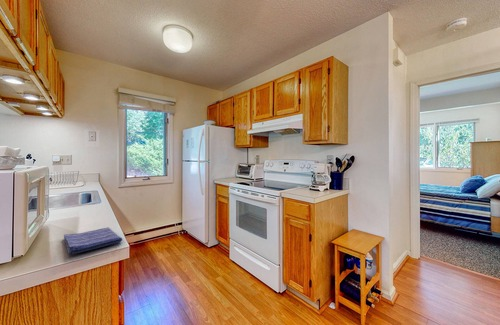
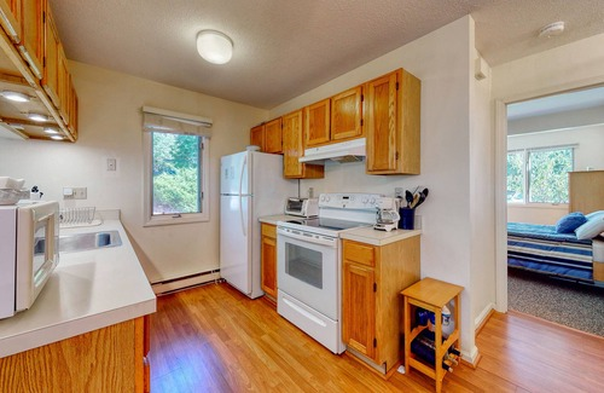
- dish towel (92, 237)
